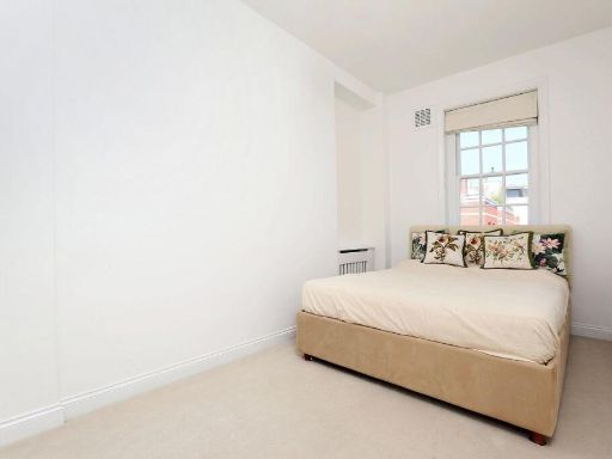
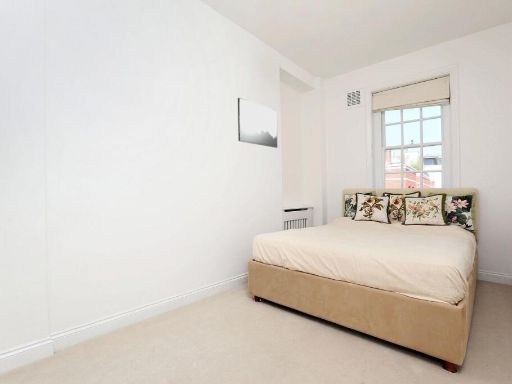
+ wall art (259, 124)
